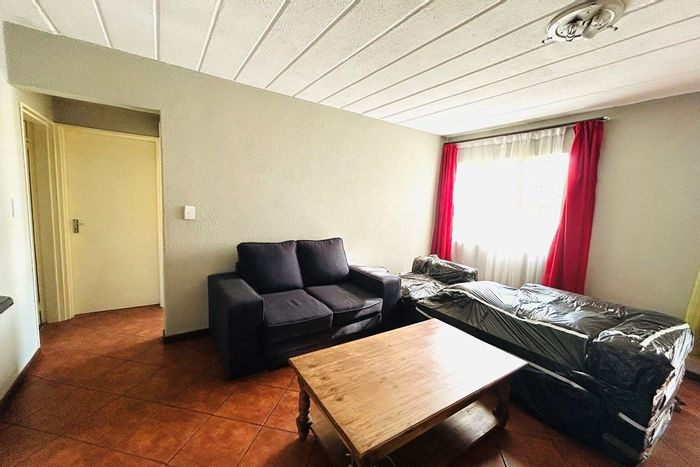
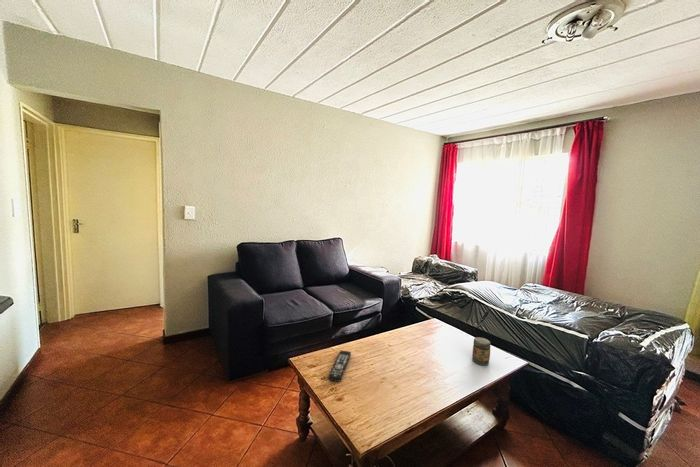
+ jar (481, 351)
+ remote control (340, 364)
